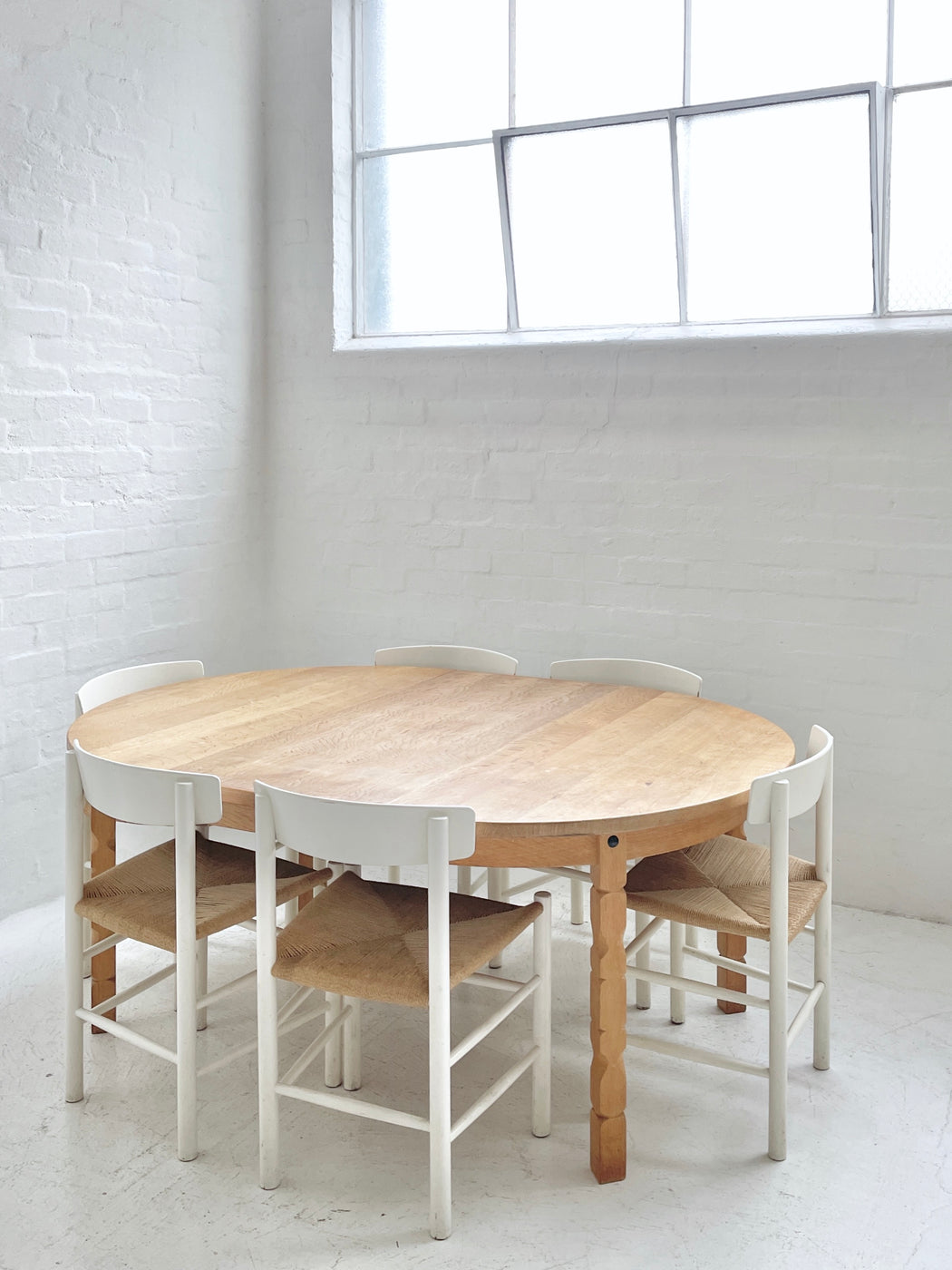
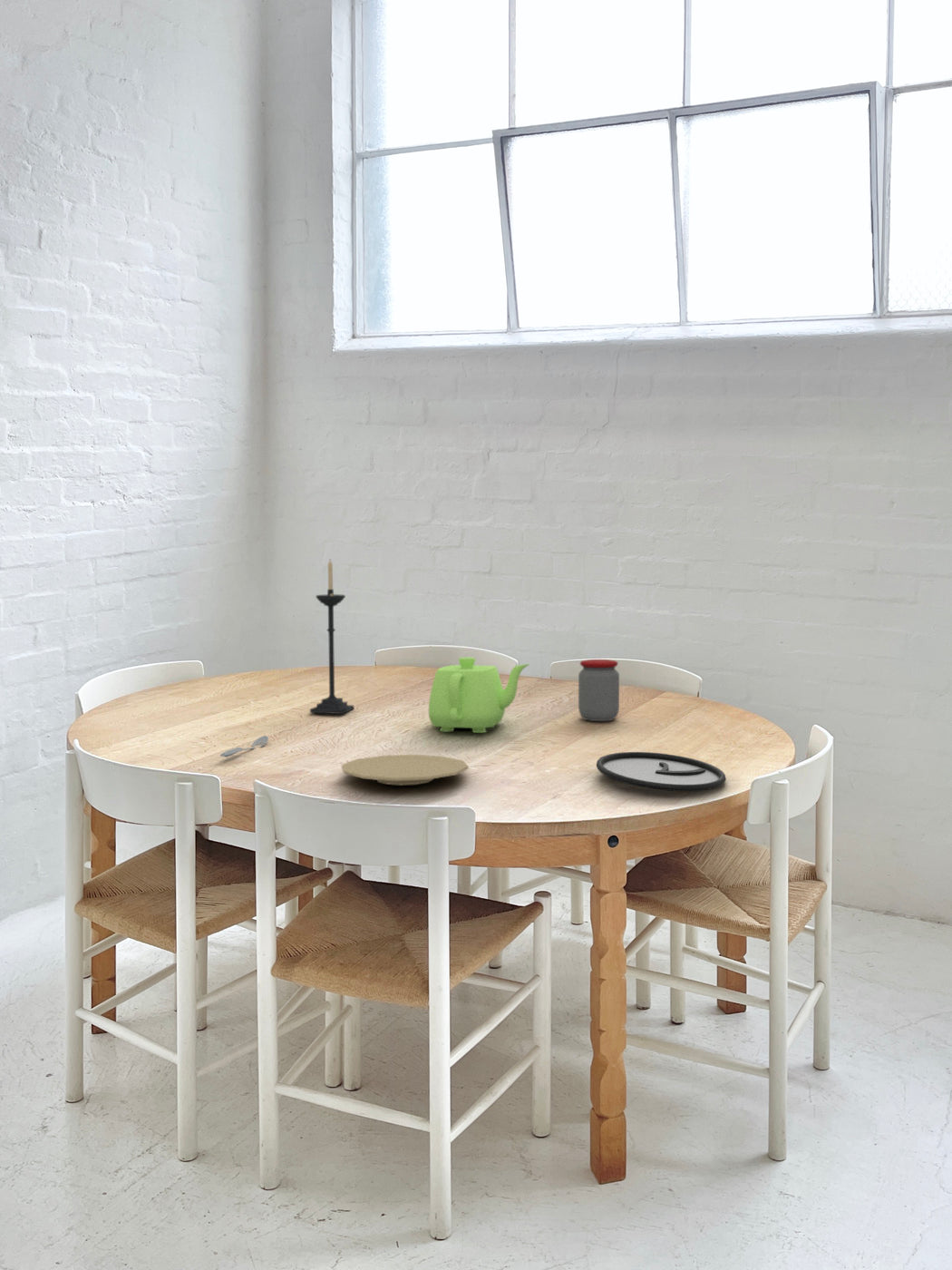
+ plate (404, 772)
+ candle (331, 635)
+ spoon (244, 748)
+ teapot (481, 693)
+ jar (598, 689)
+ plate (660, 770)
